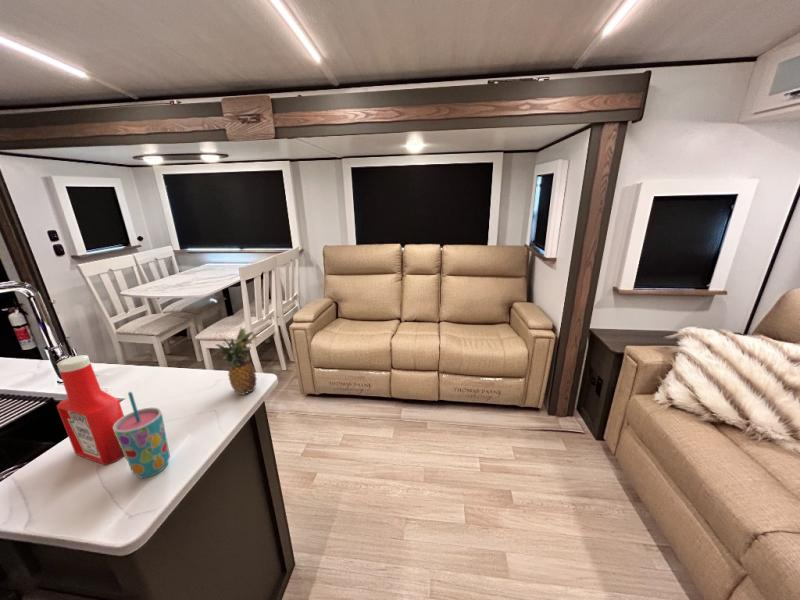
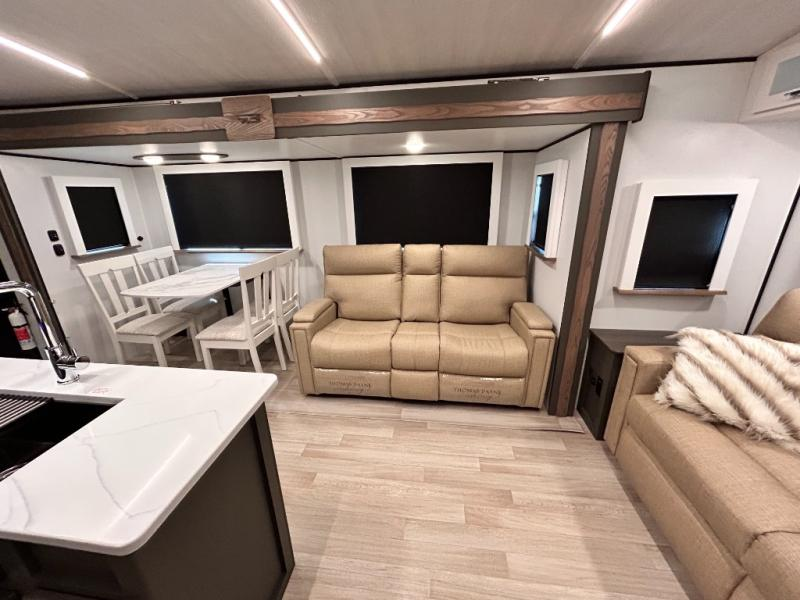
- soap bottle (89, 407)
- fruit (241, 362)
- cup (141, 432)
